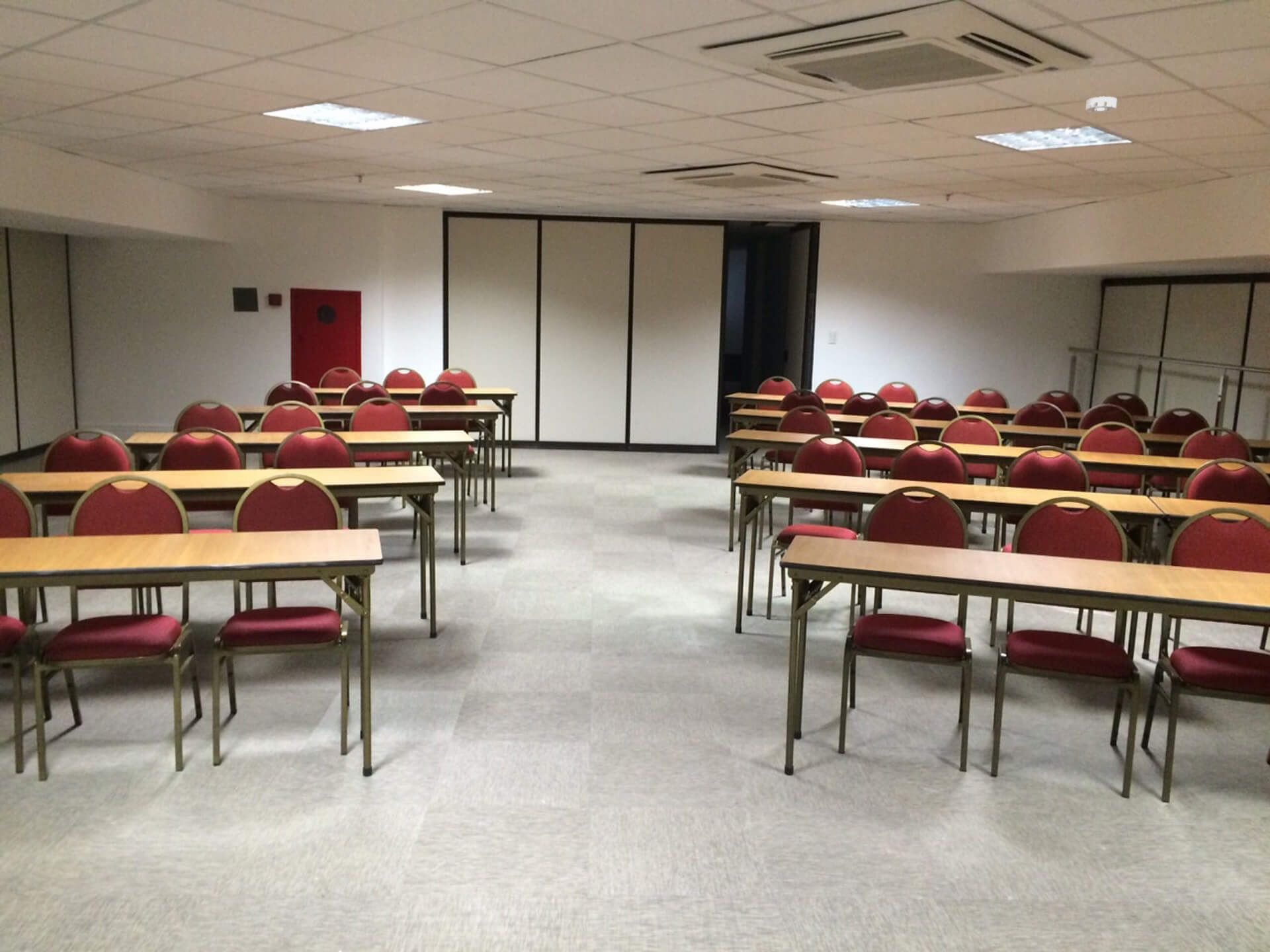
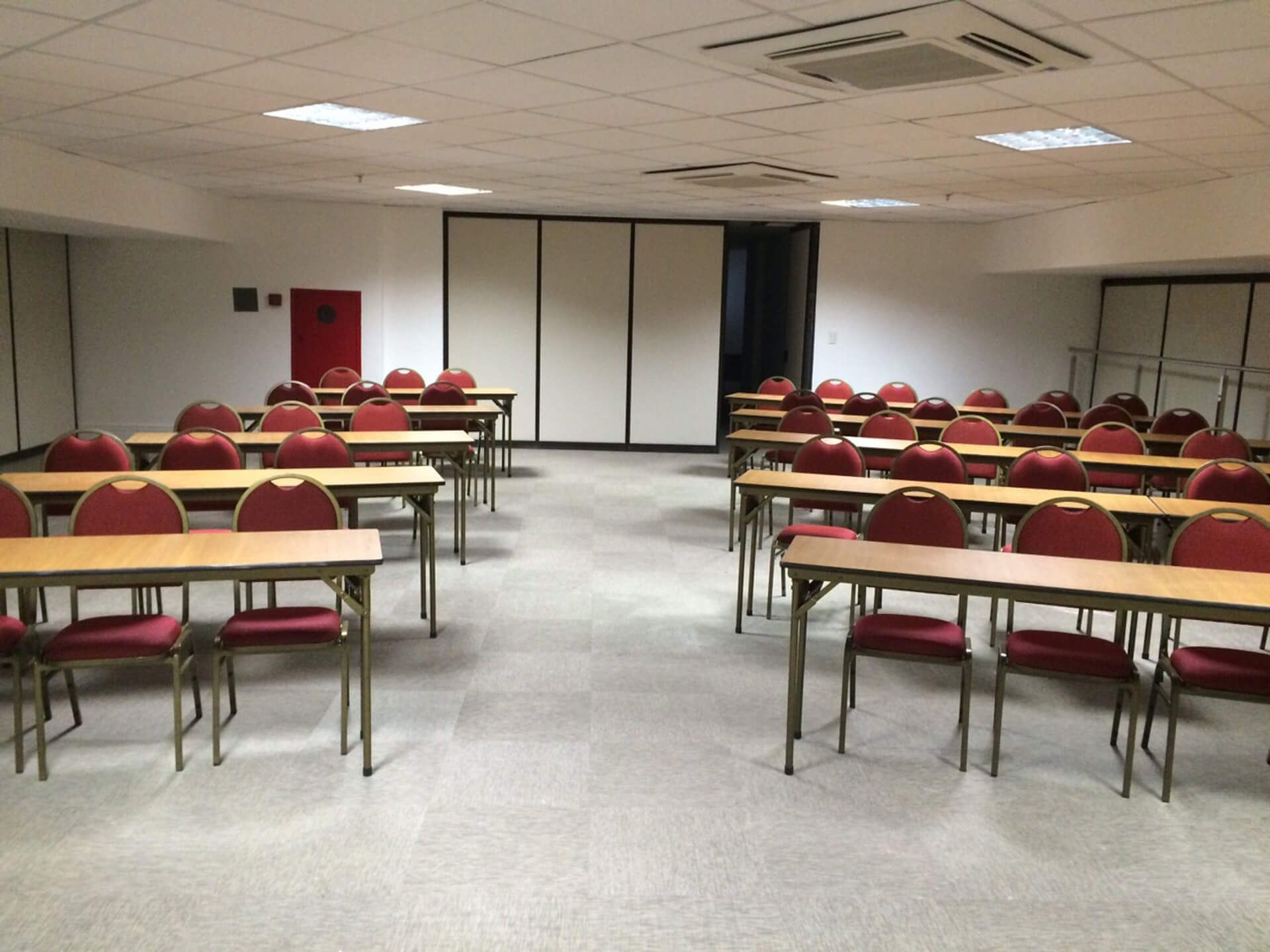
- smoke detector (1101, 104)
